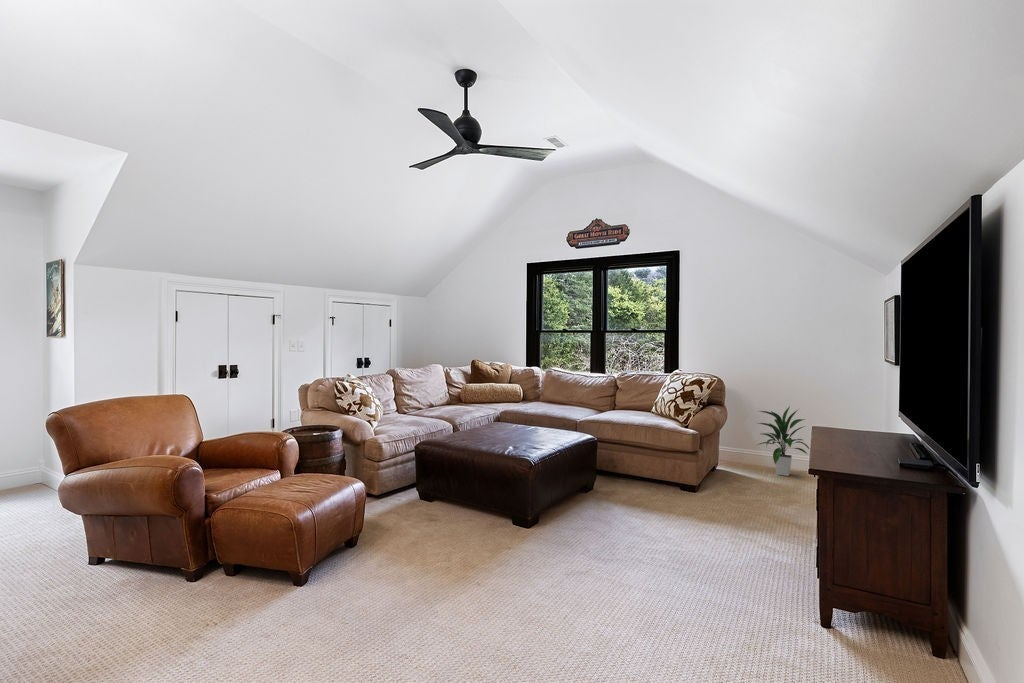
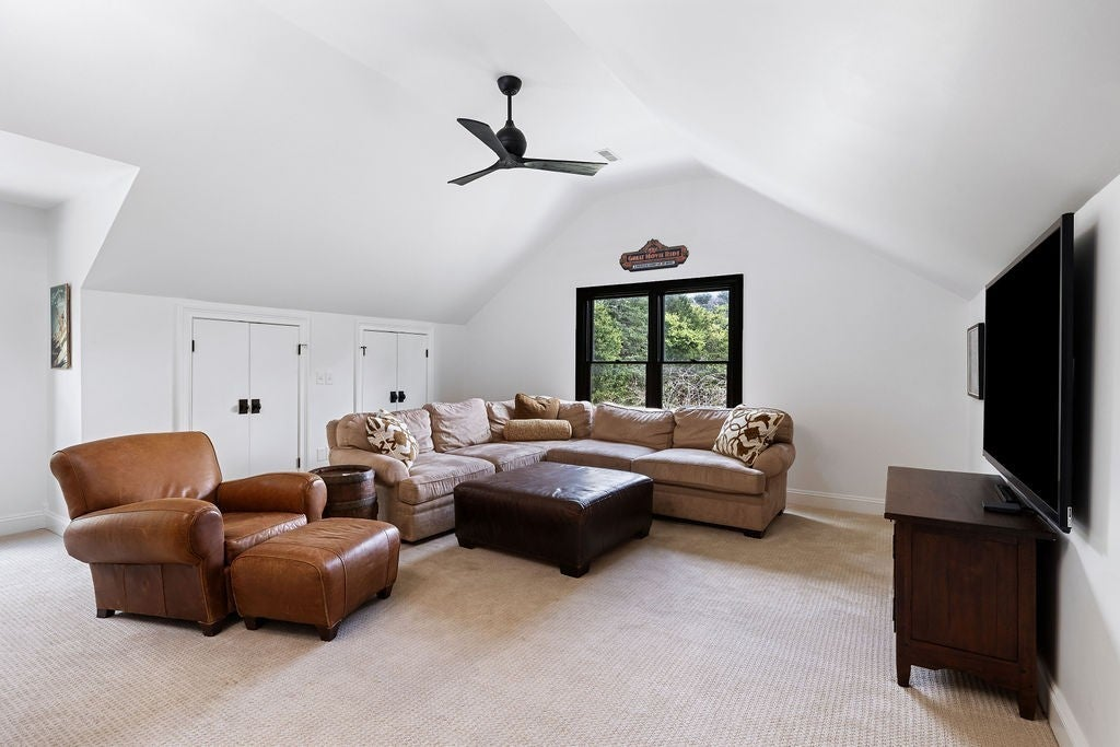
- indoor plant (781, 440)
